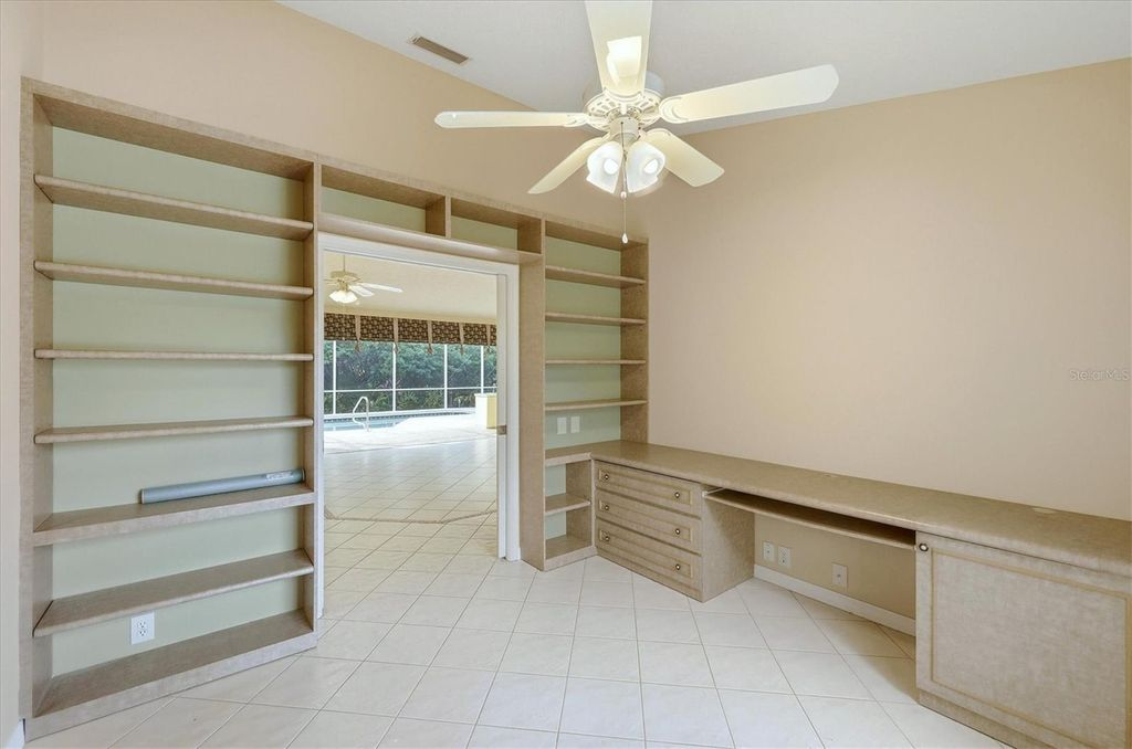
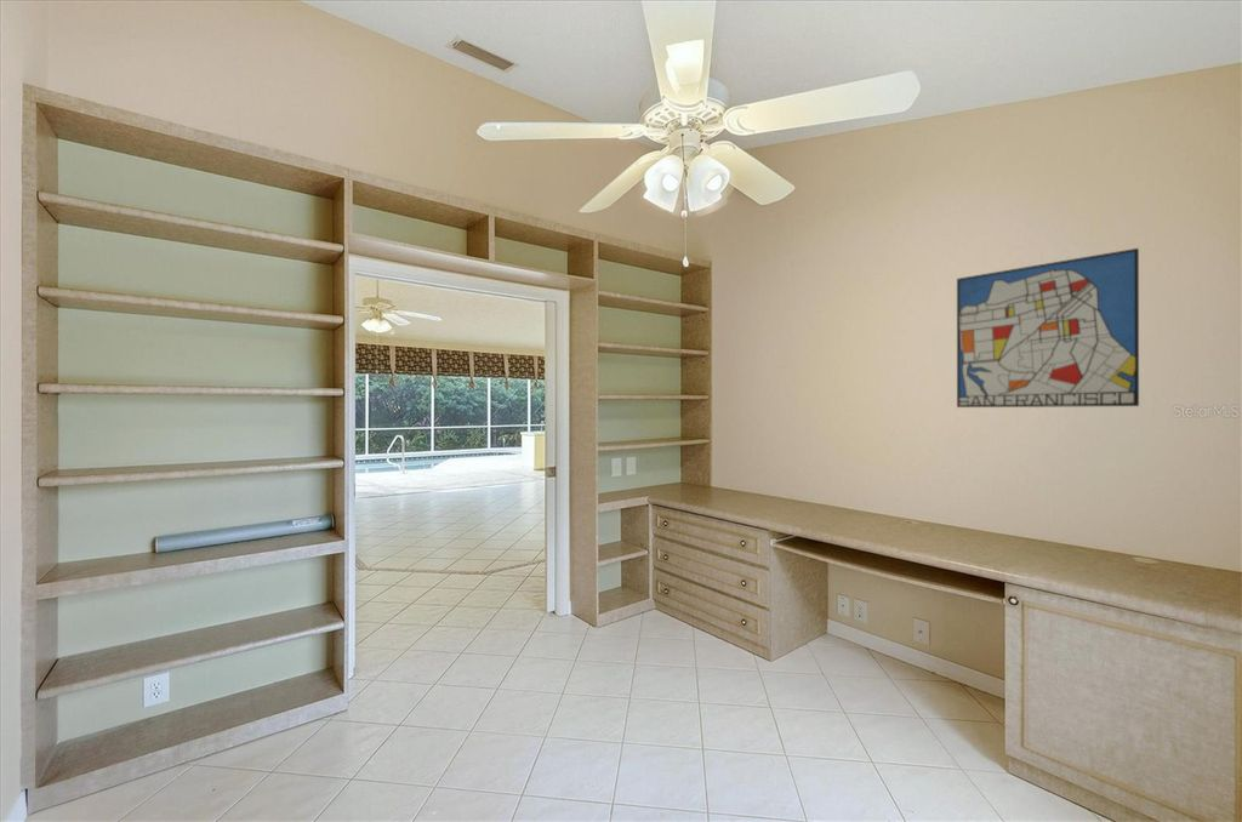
+ wall art (1038, 336)
